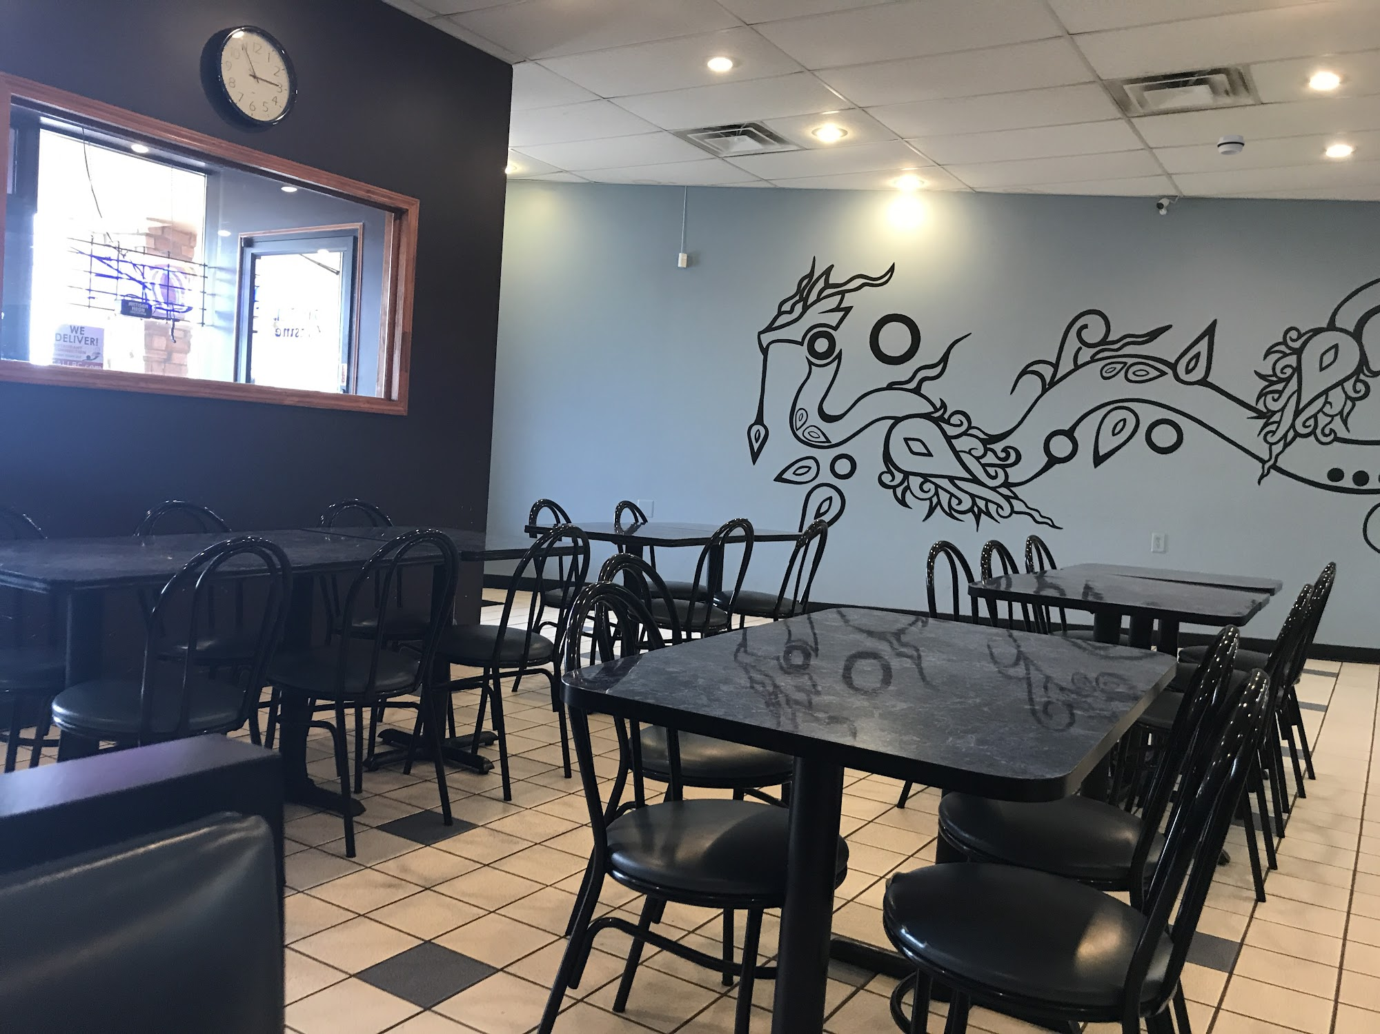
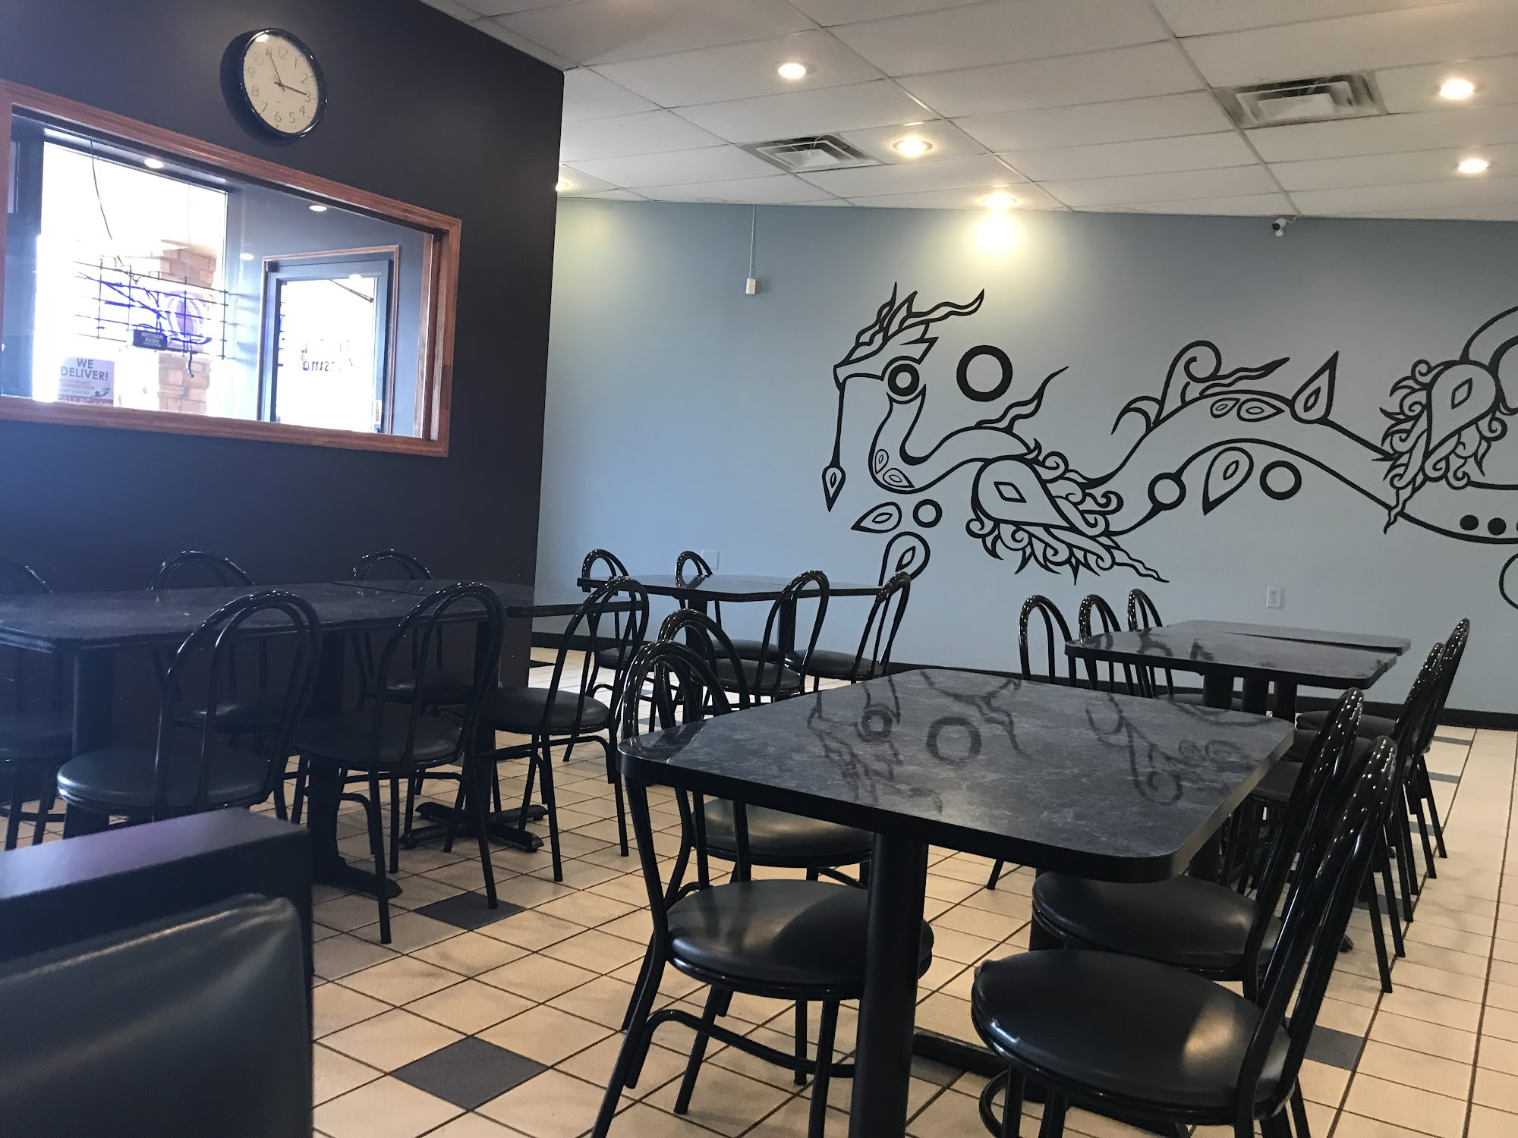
- smoke detector (1230, 144)
